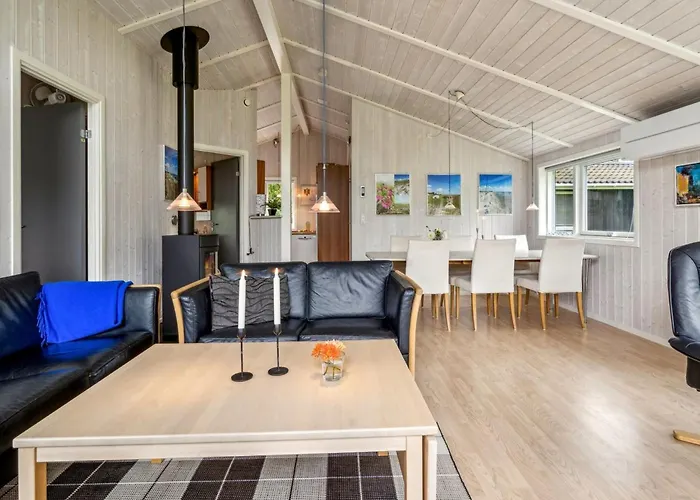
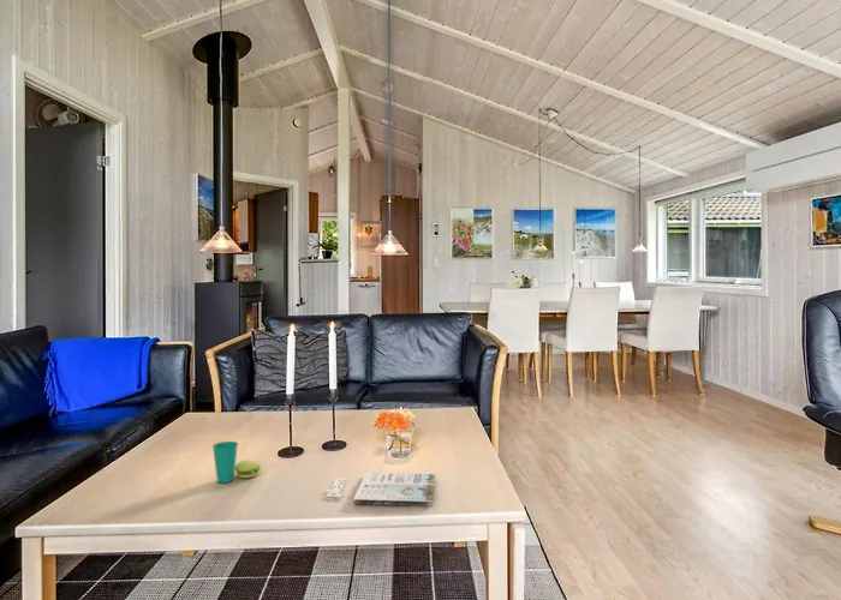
+ magazine (380, 486)
+ cup (234, 460)
